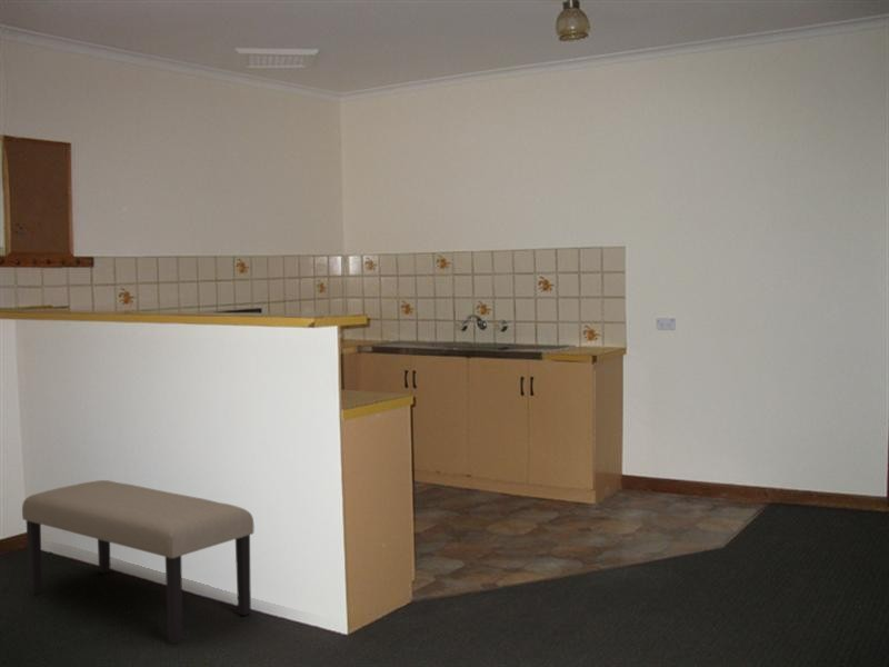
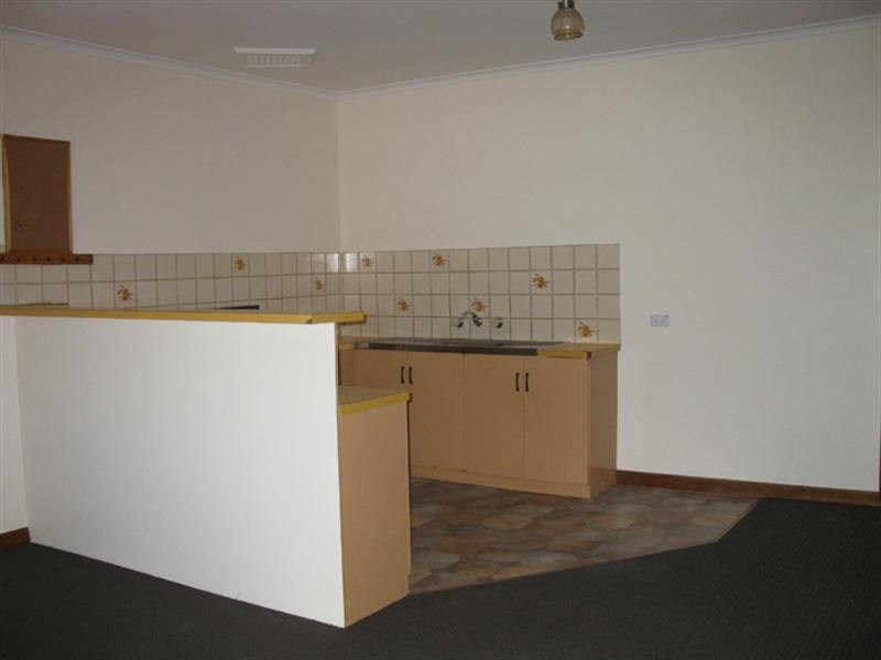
- bench (134, 548)
